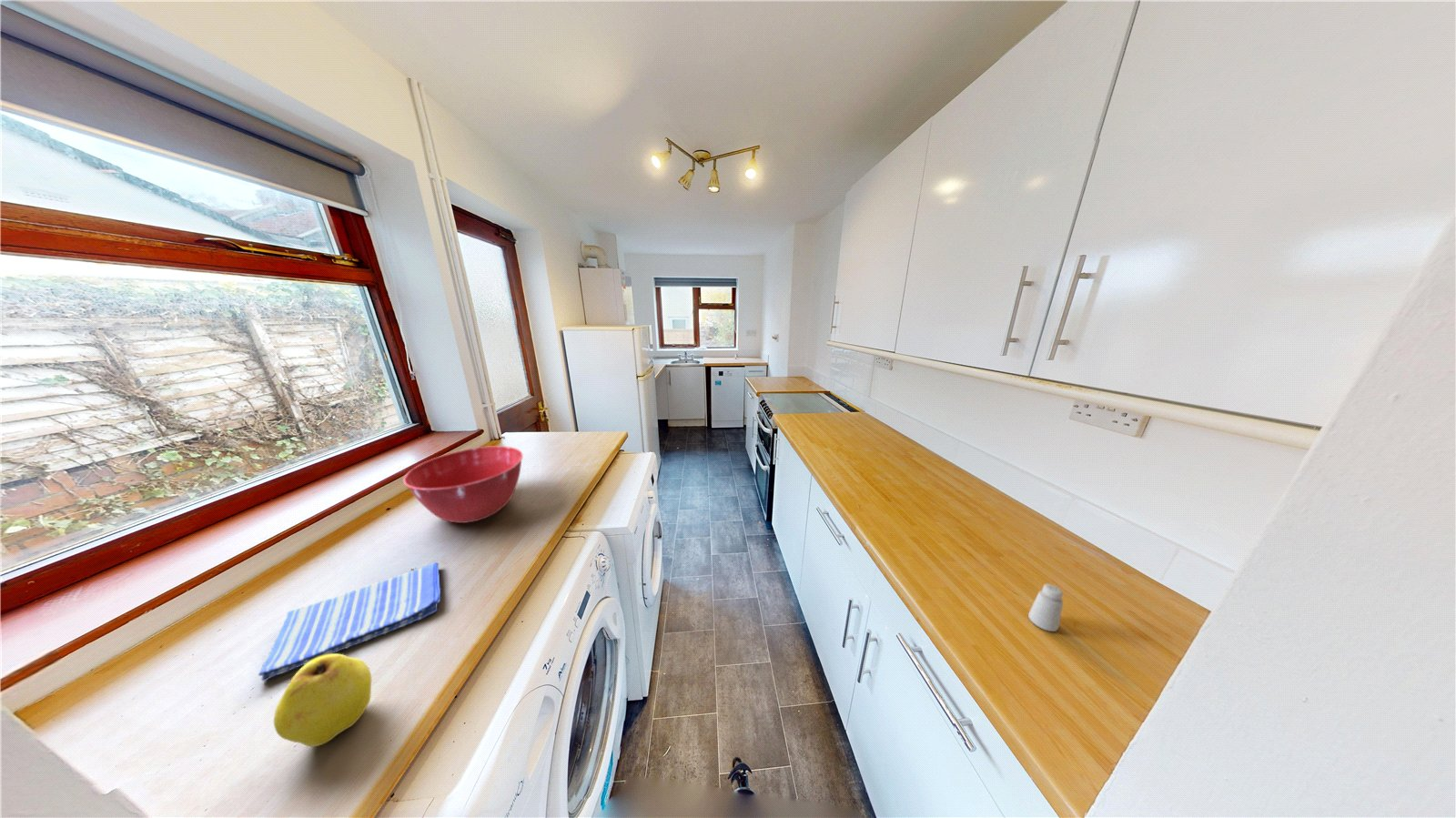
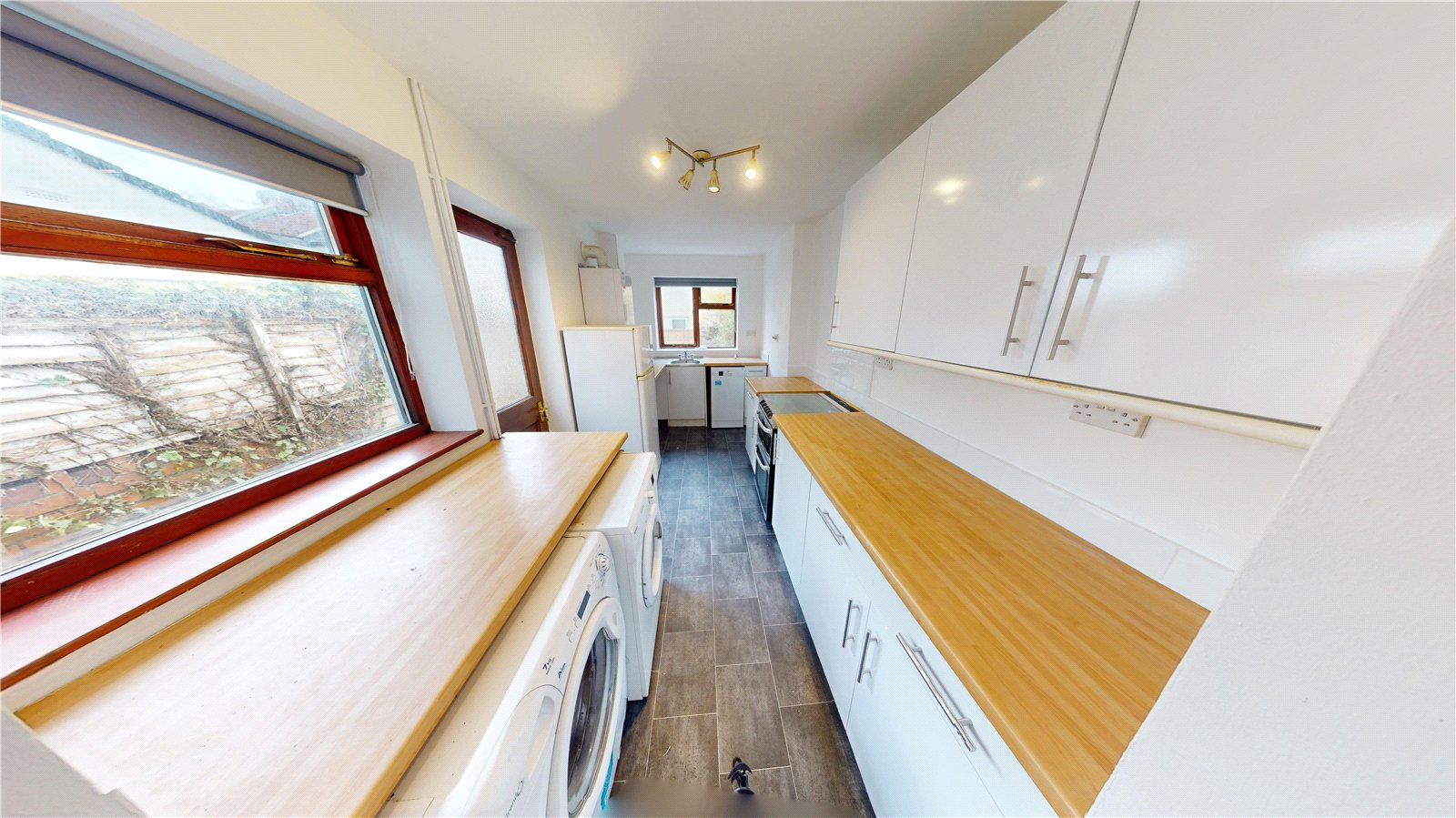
- mixing bowl (471, 487)
- fruit (326, 694)
- saltshaker (1047, 605)
- dish towel (365, 609)
